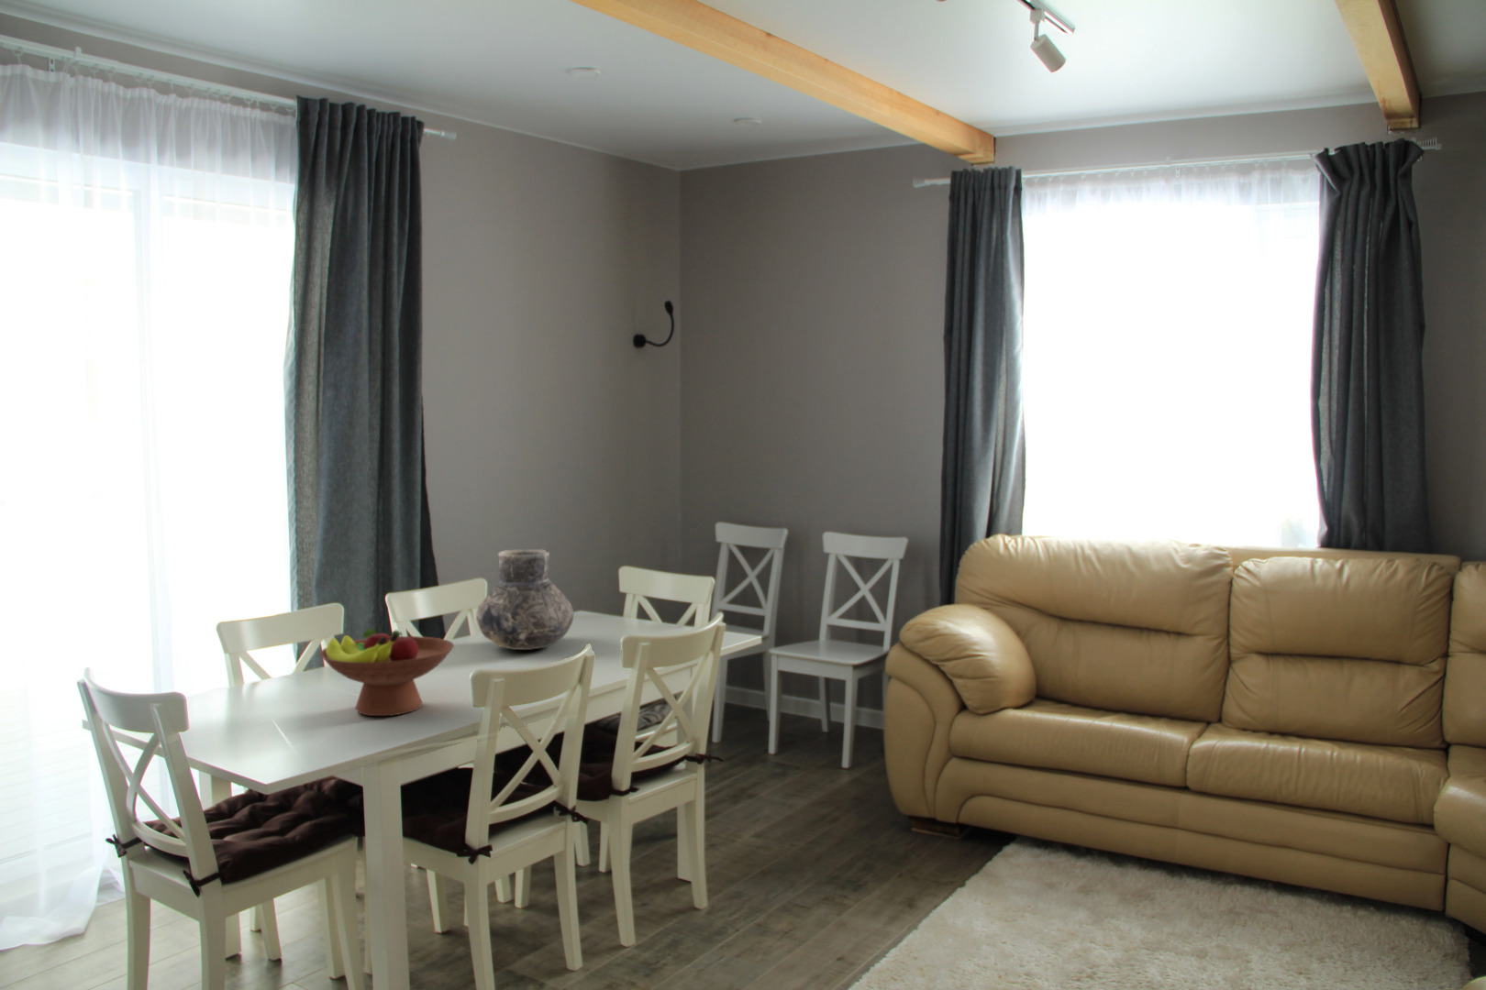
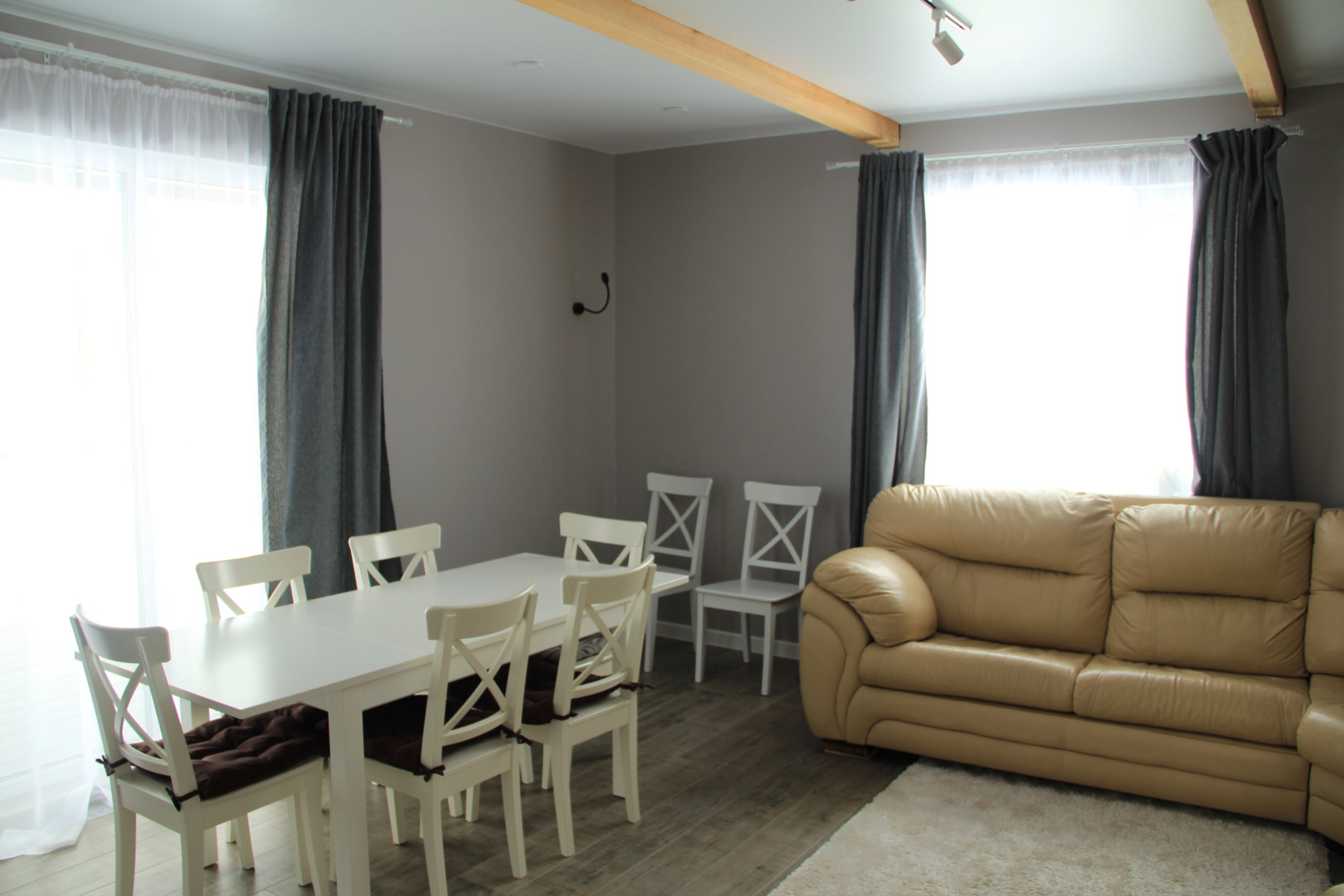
- vase (525, 600)
- fruit bowl (388, 666)
